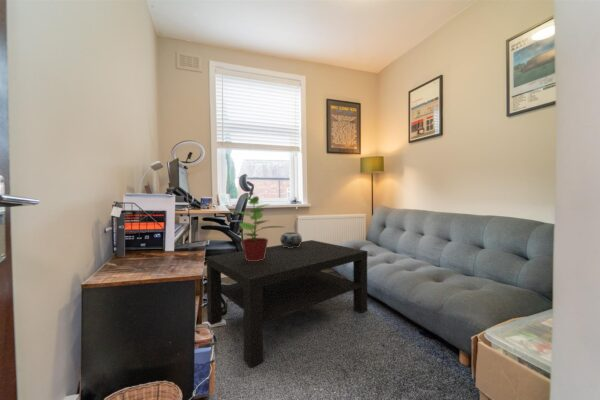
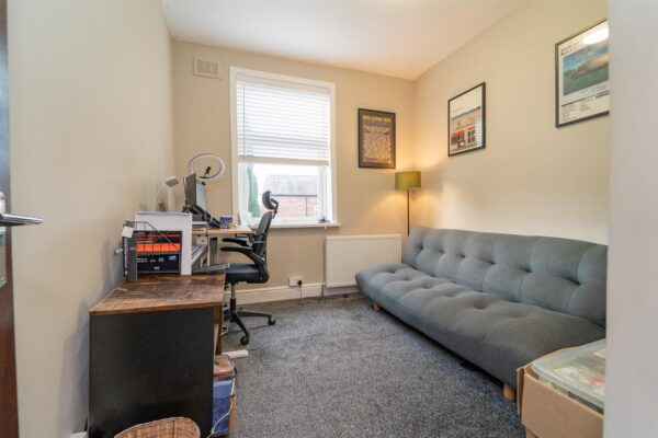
- potted plant (253, 225)
- coffee table (290, 284)
- decorative bowl (291, 239)
